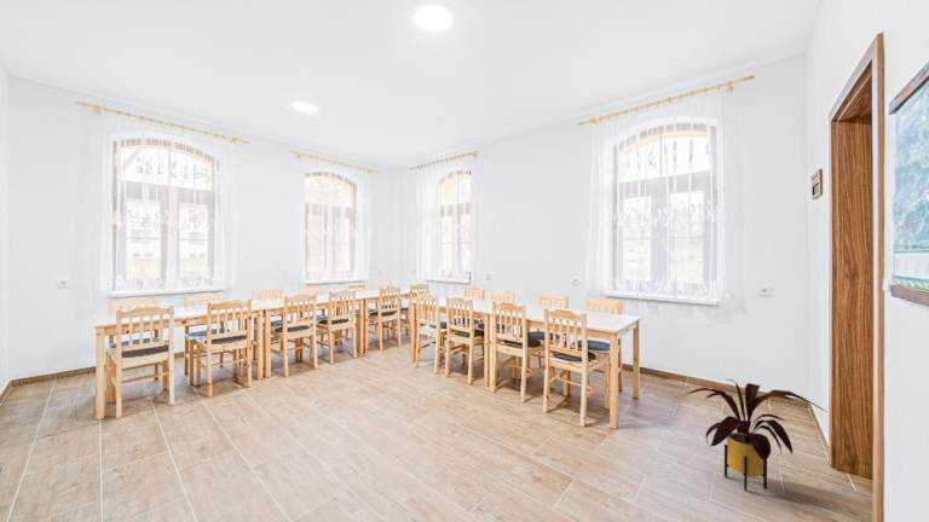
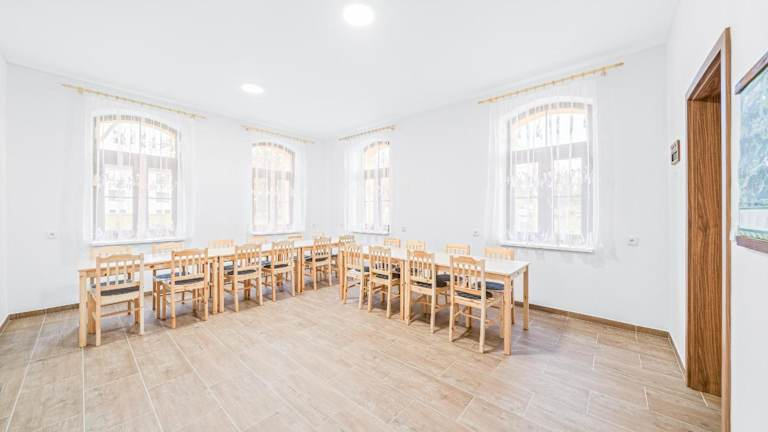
- house plant (750, 430)
